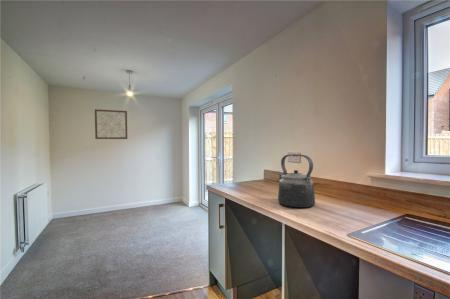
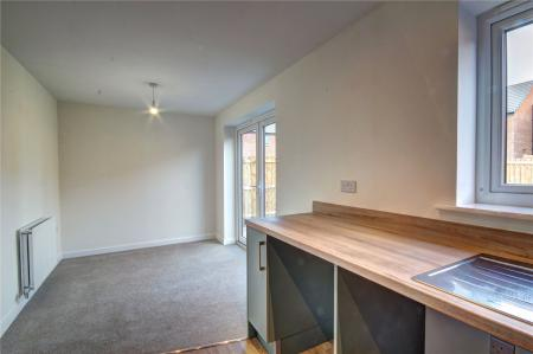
- kettle (293, 178)
- wall art (112, 125)
